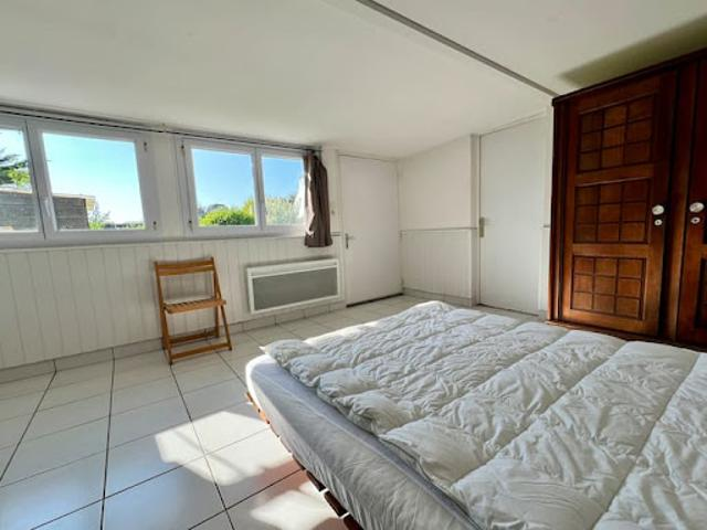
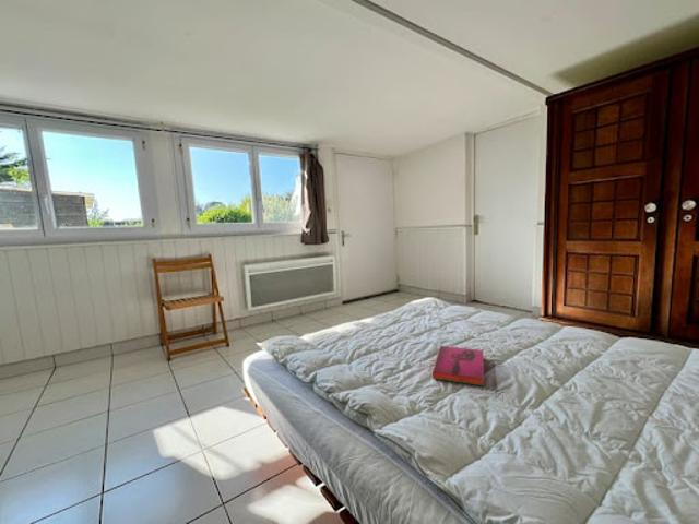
+ hardback book (459, 362)
